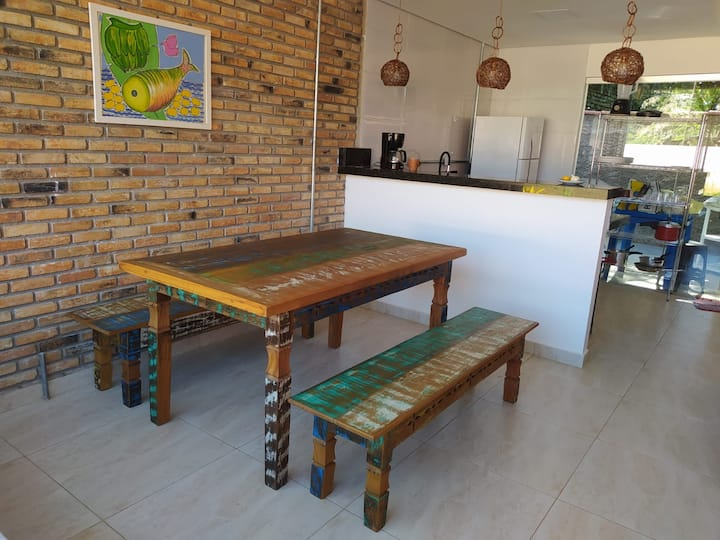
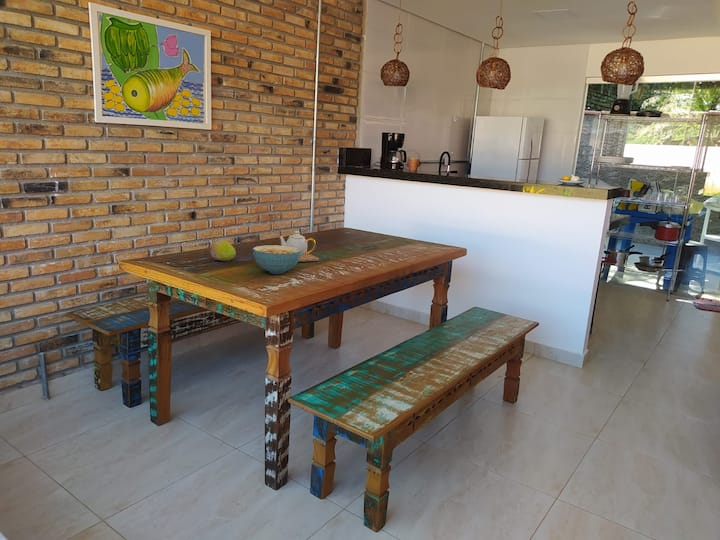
+ teapot (295, 244)
+ cereal bowl (276, 260)
+ fruit (223, 250)
